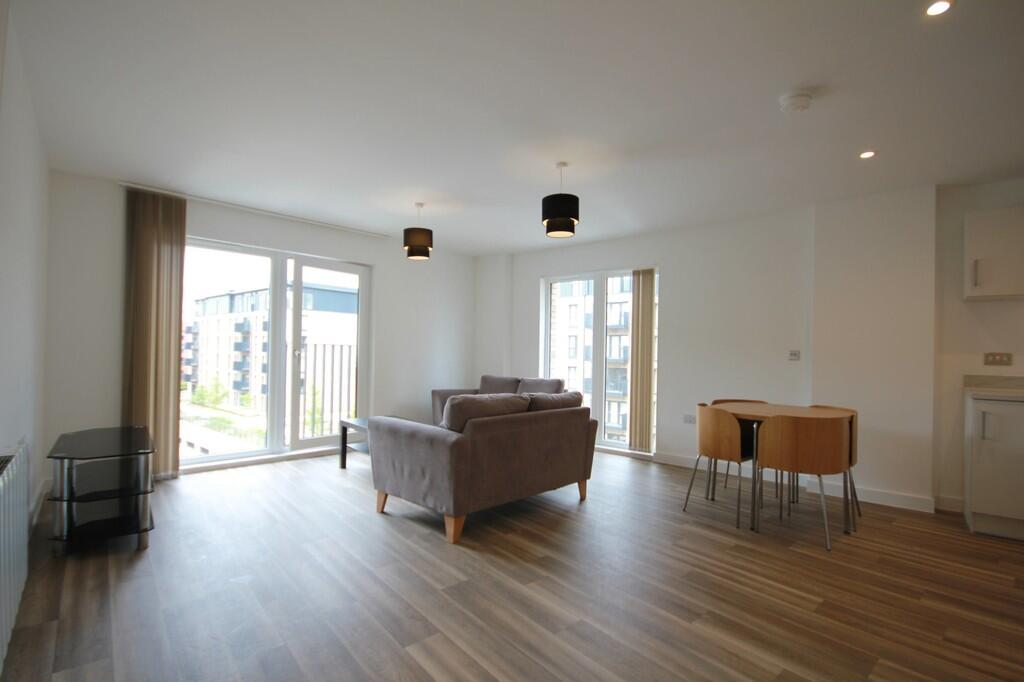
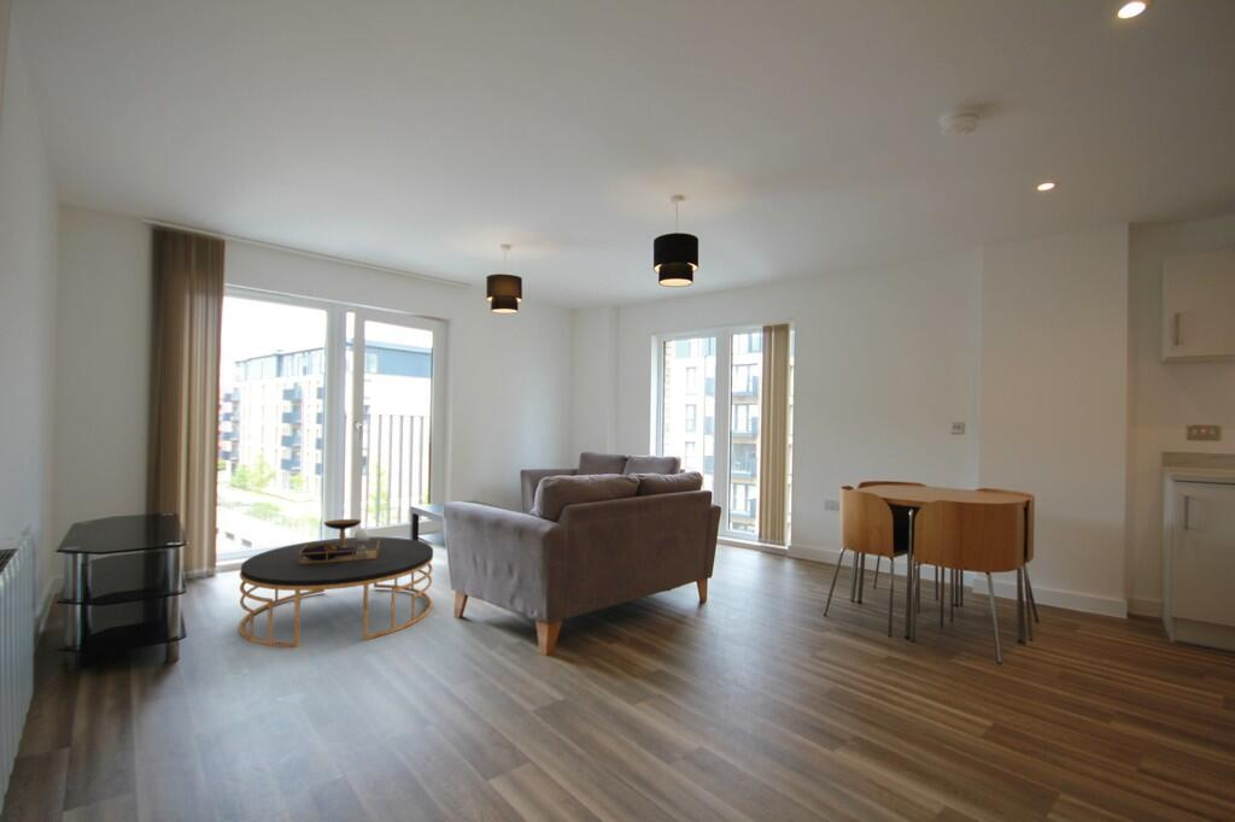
+ coffee table (343, 568)
